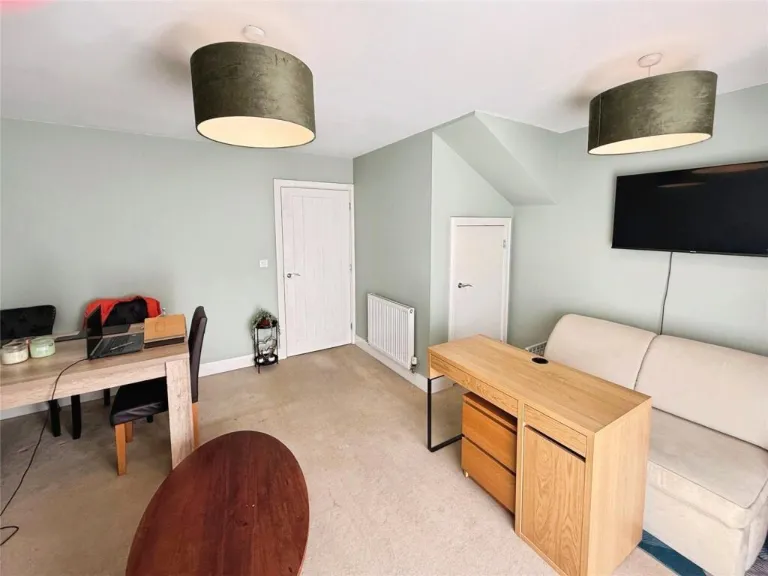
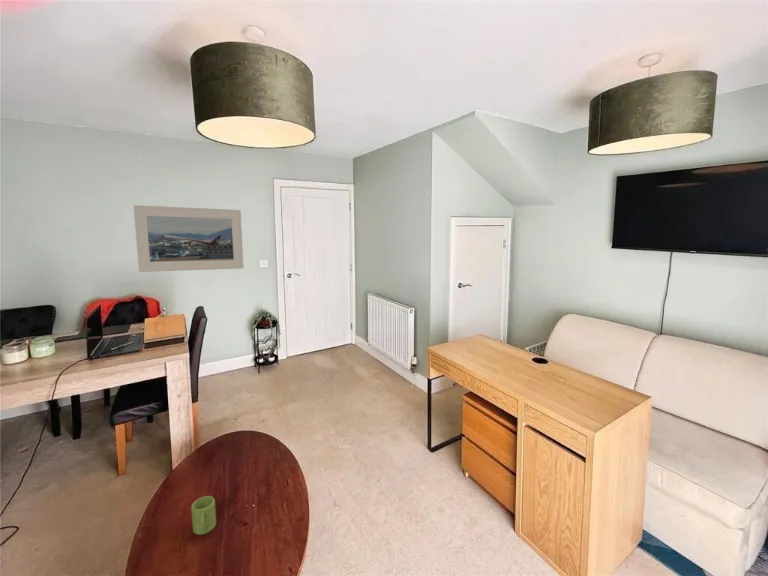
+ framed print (192, 239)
+ mug (203, 518)
